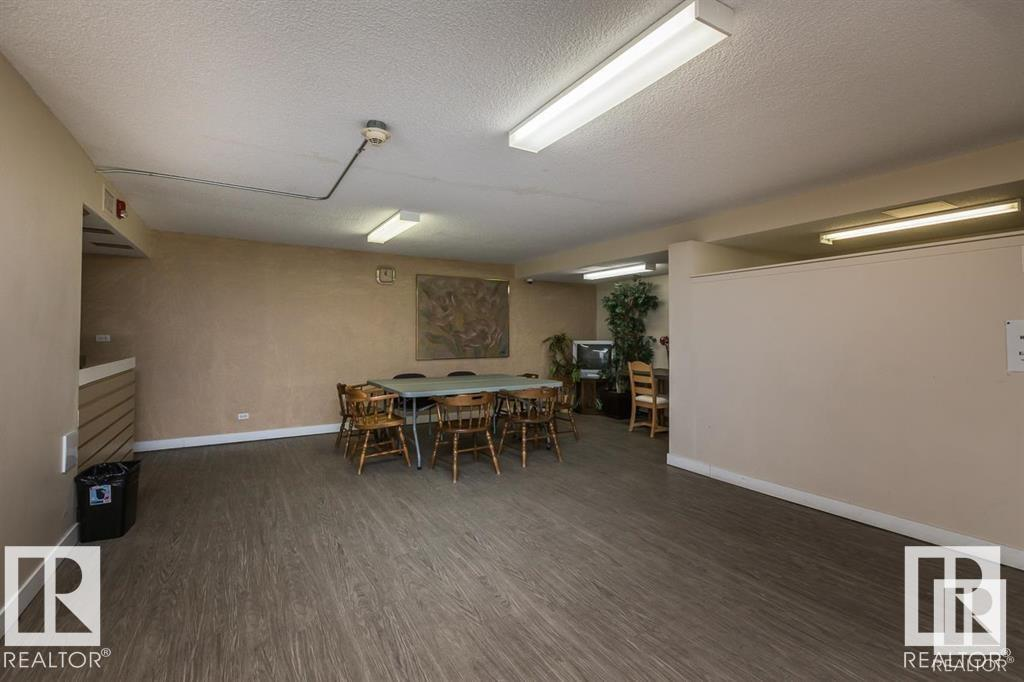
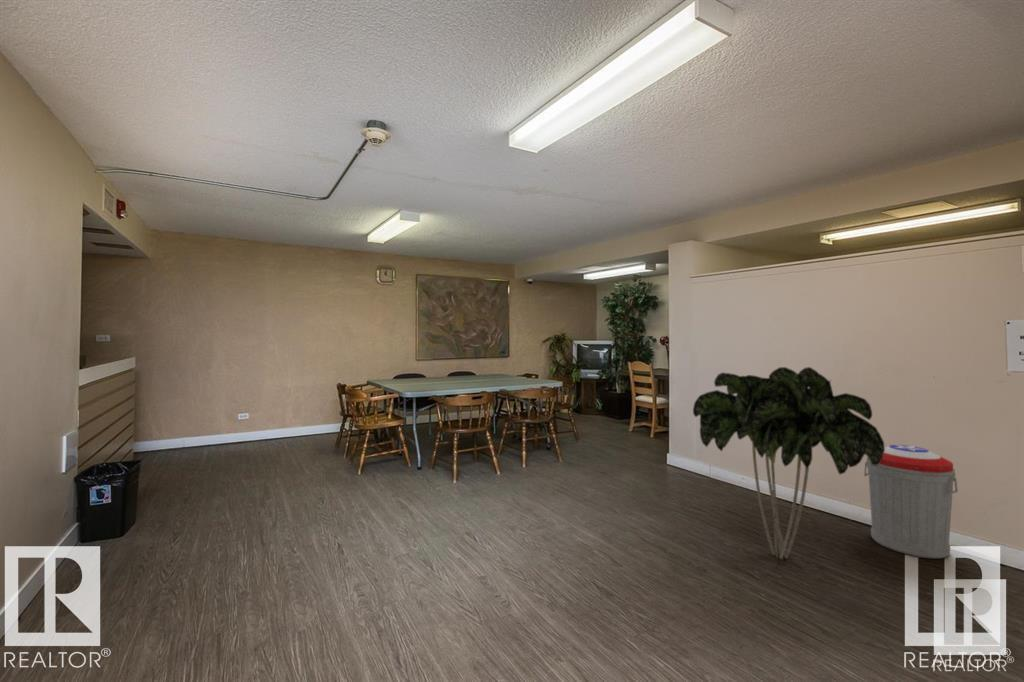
+ trash can (908, 496)
+ indoor plant (782, 461)
